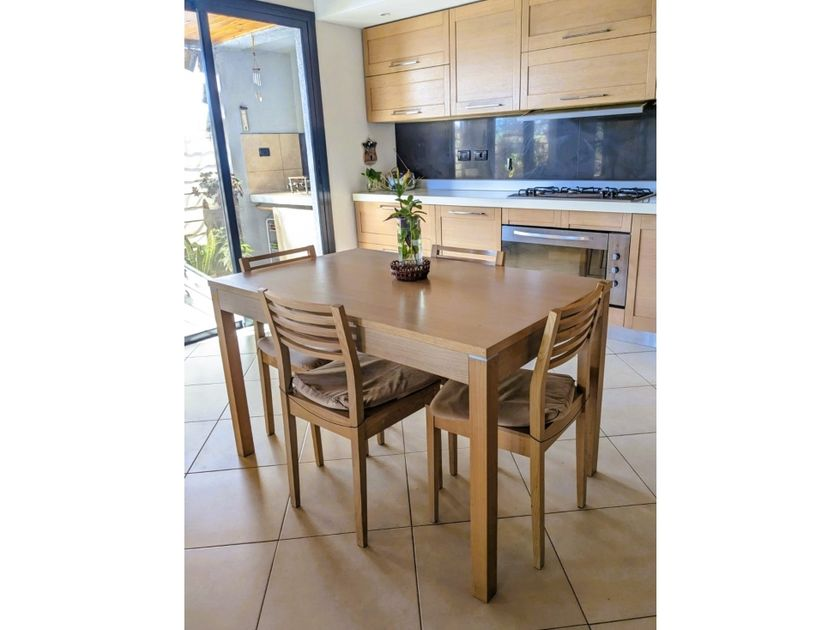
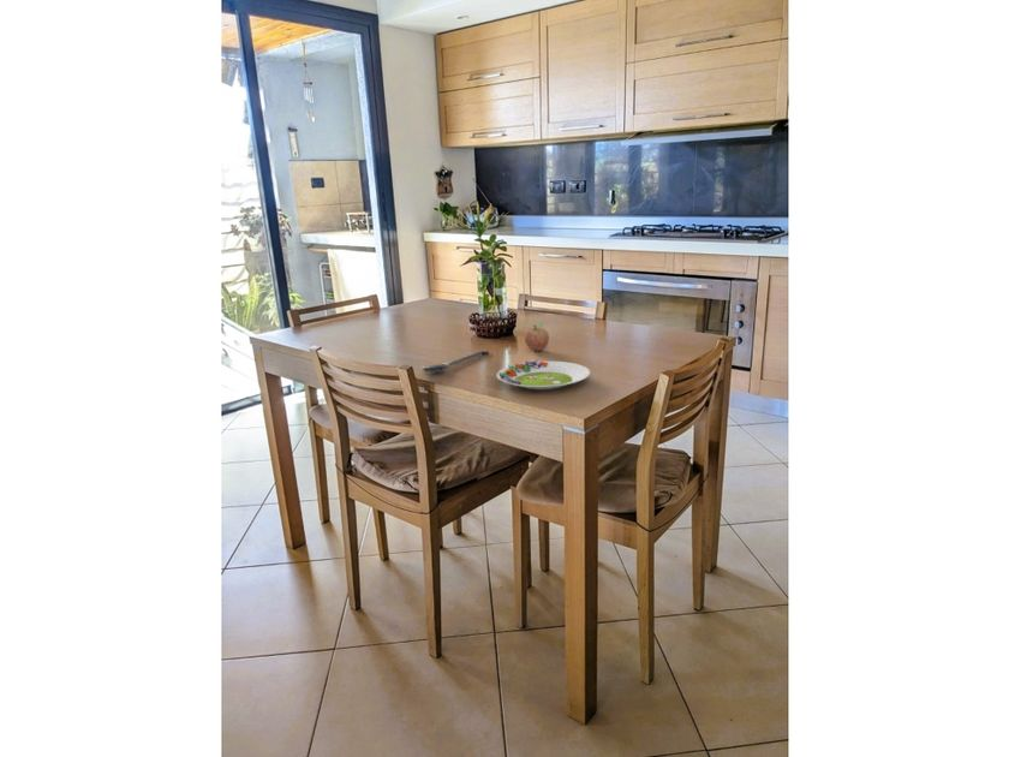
+ fruit (537, 336)
+ spoon (459, 359)
+ salad plate (543, 375)
